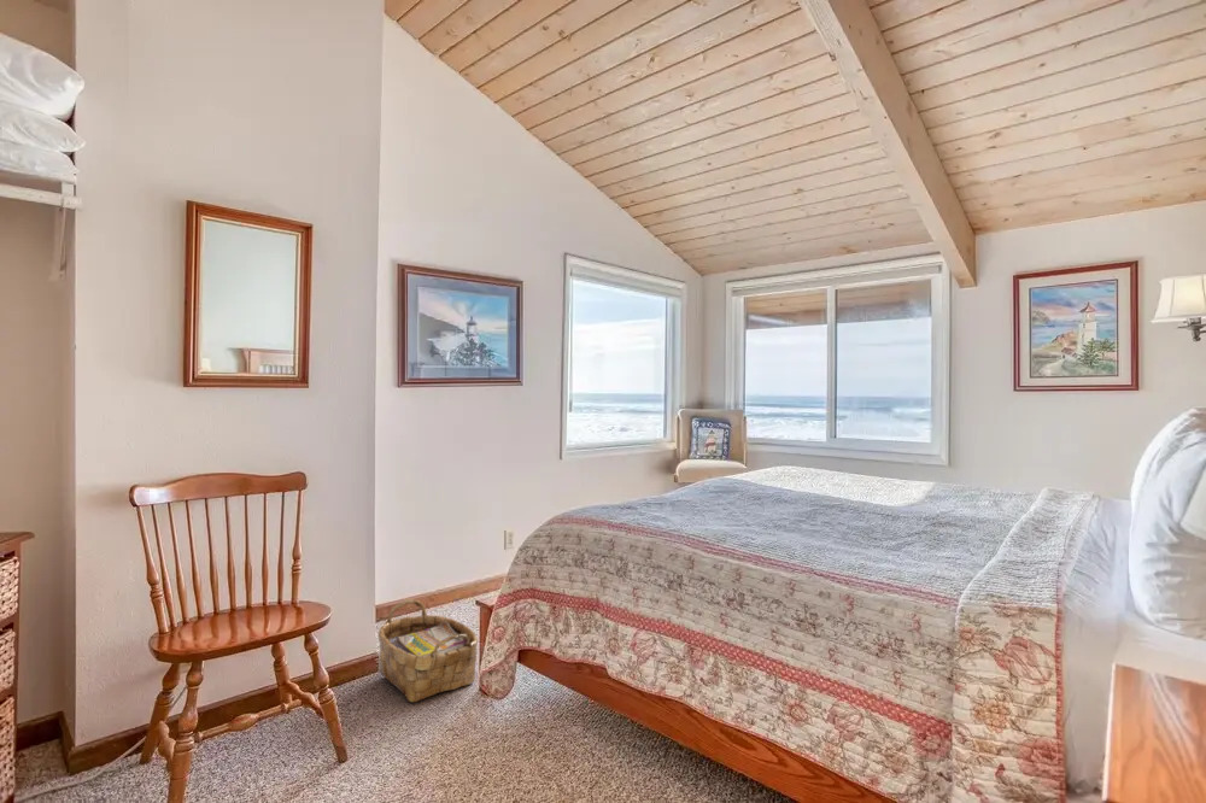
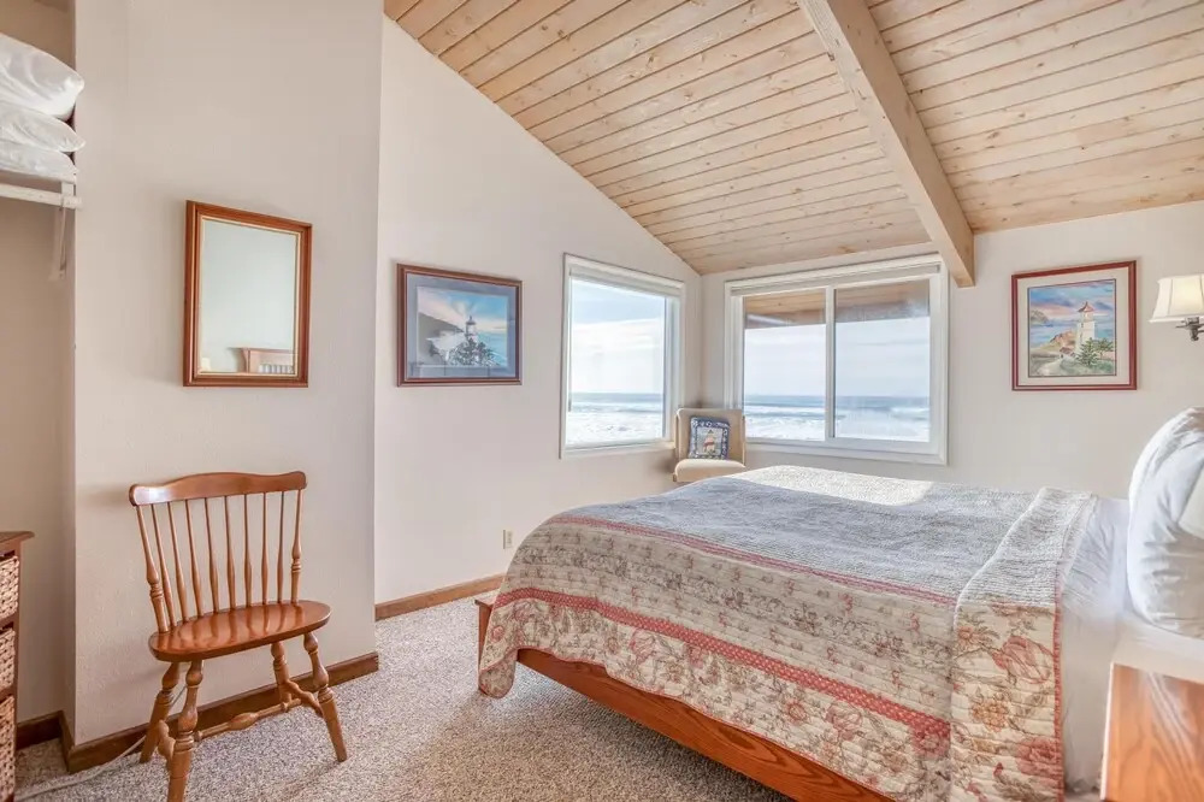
- woven basket (428, 645)
